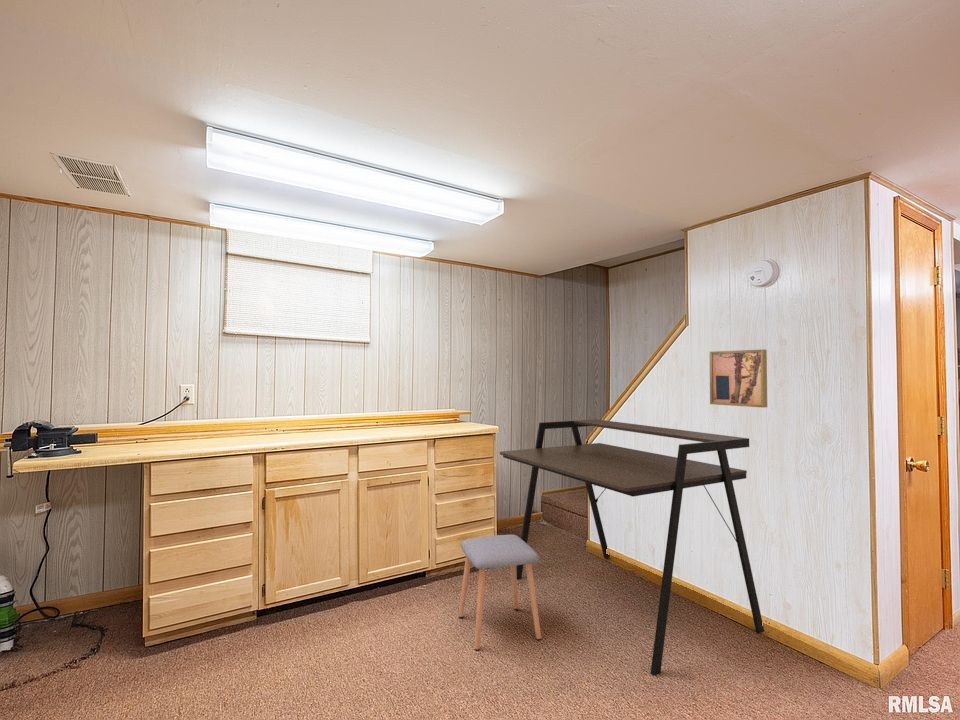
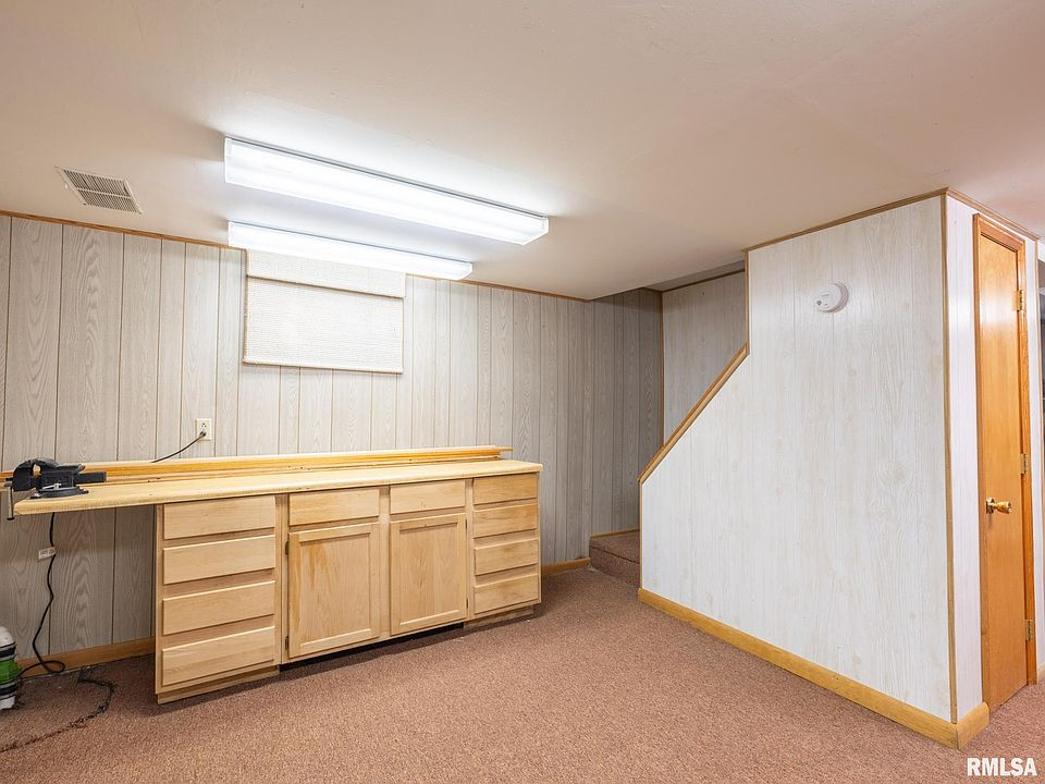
- wall art (737, 378)
- stool (512, 584)
- desk (600, 519)
